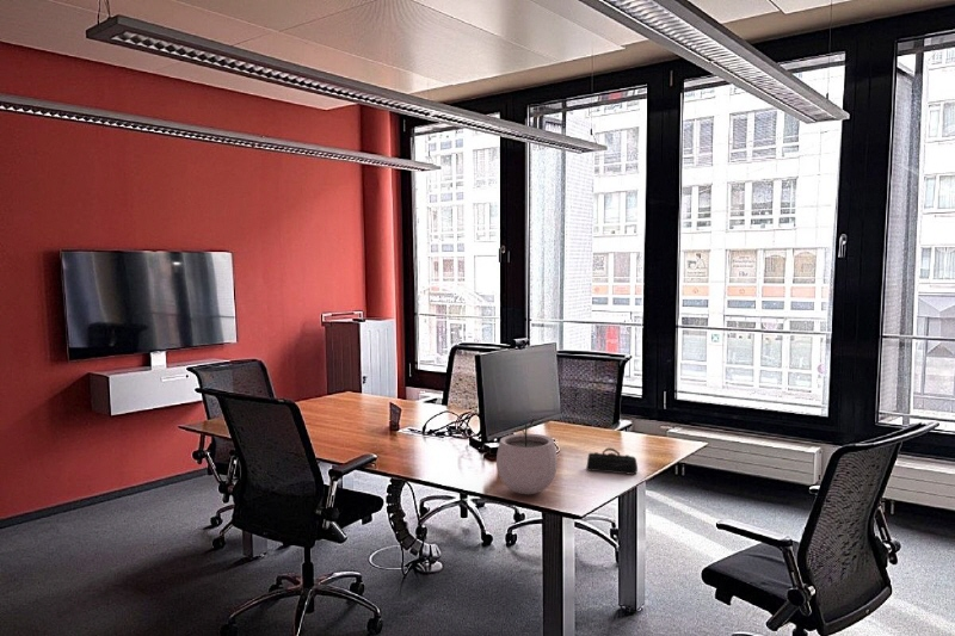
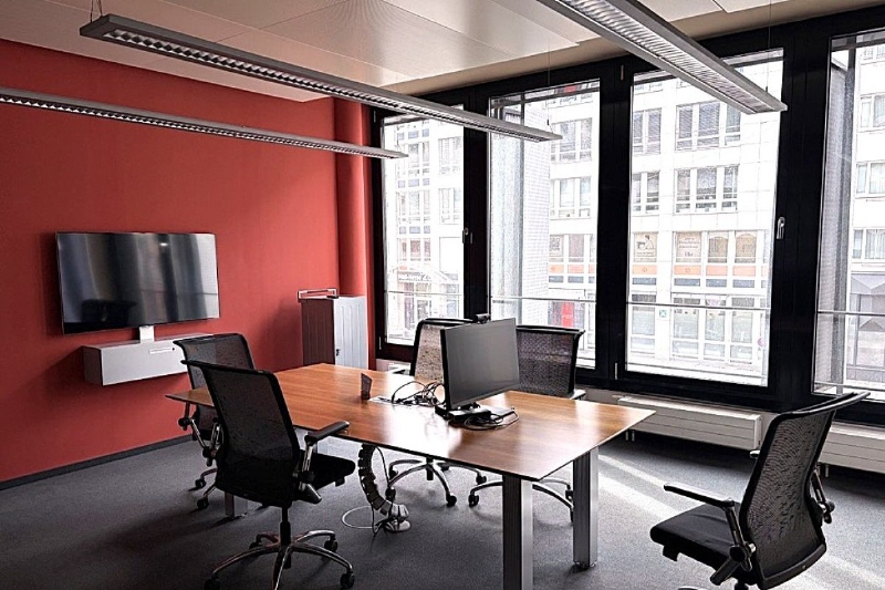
- pencil case (611, 458)
- plant pot (526, 453)
